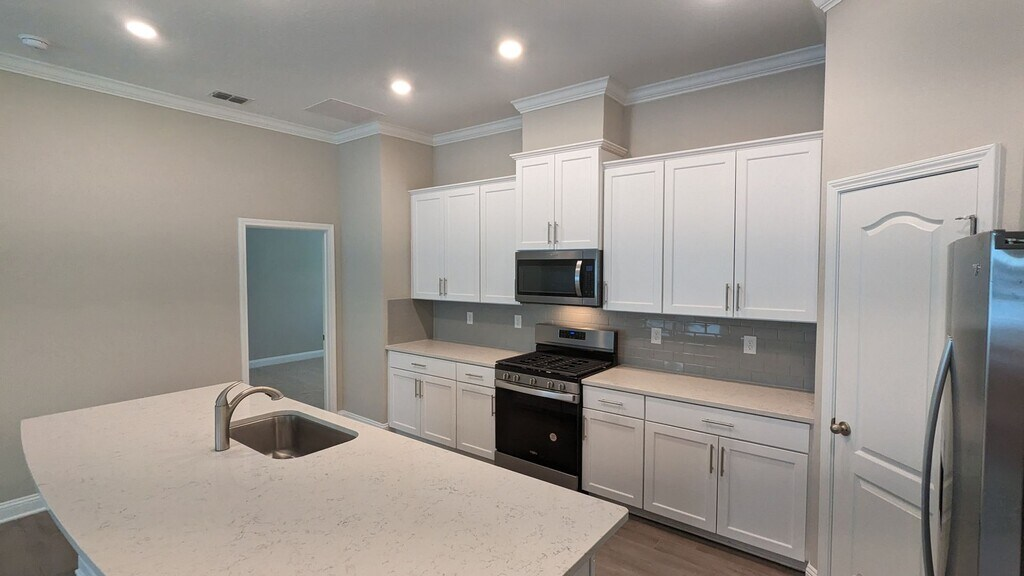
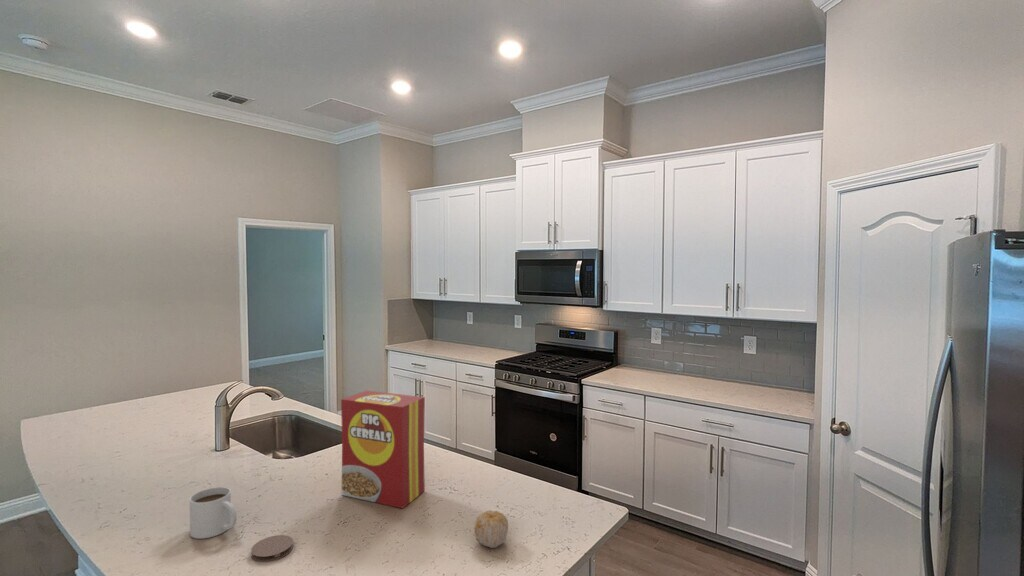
+ cereal box (383, 445)
+ mug (216, 513)
+ coaster (272, 547)
+ fruit (491, 528)
